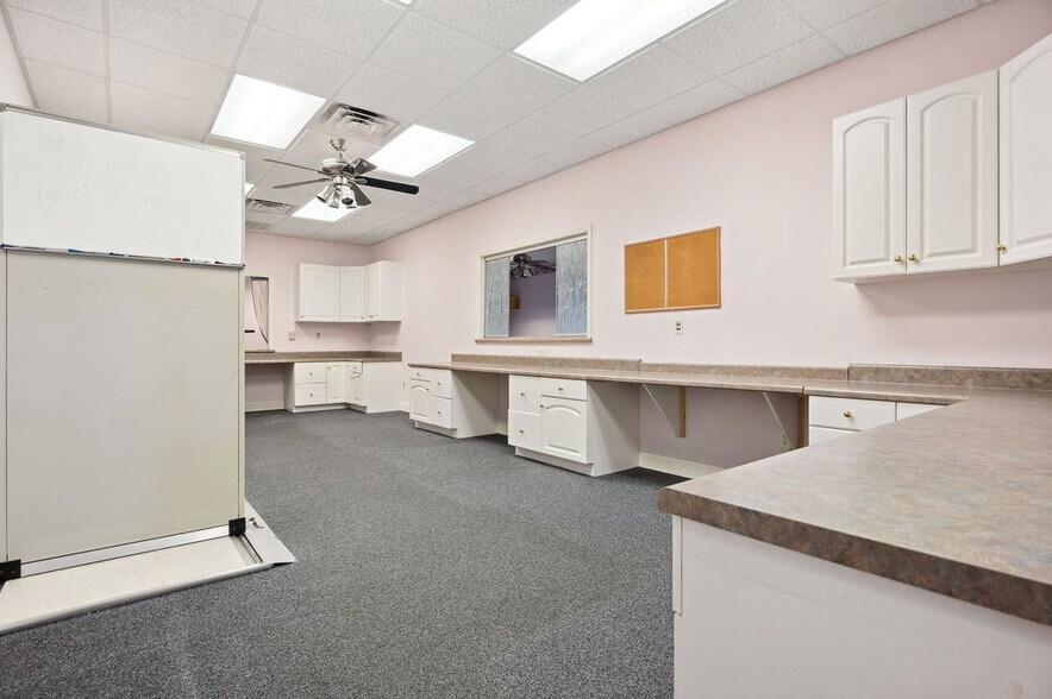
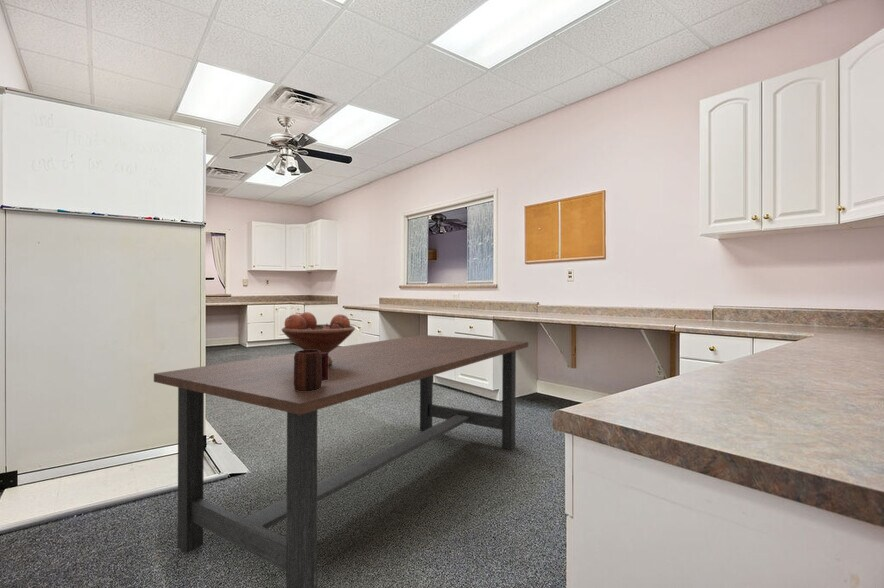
+ mug (312, 368)
+ dining table (400, 442)
+ fruit bowl (319, 338)
